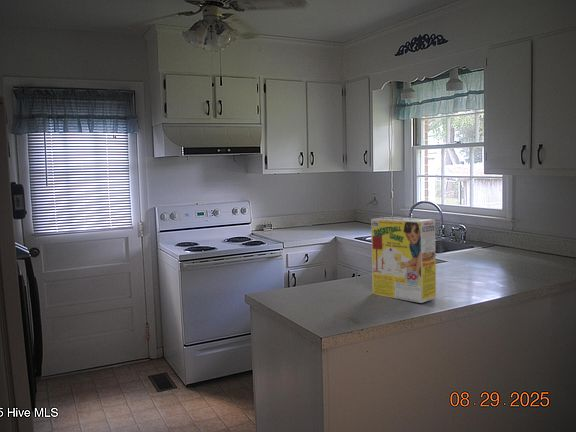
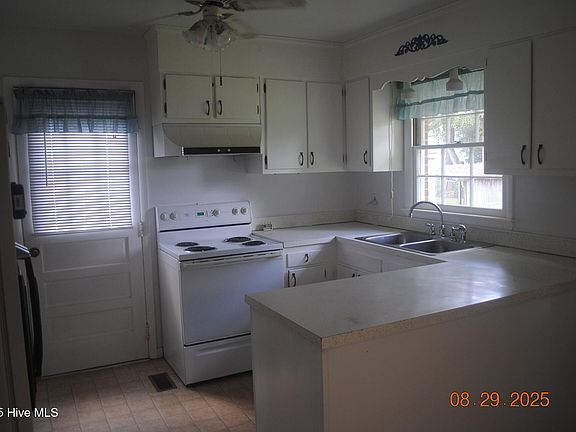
- cereal box (402, 257)
